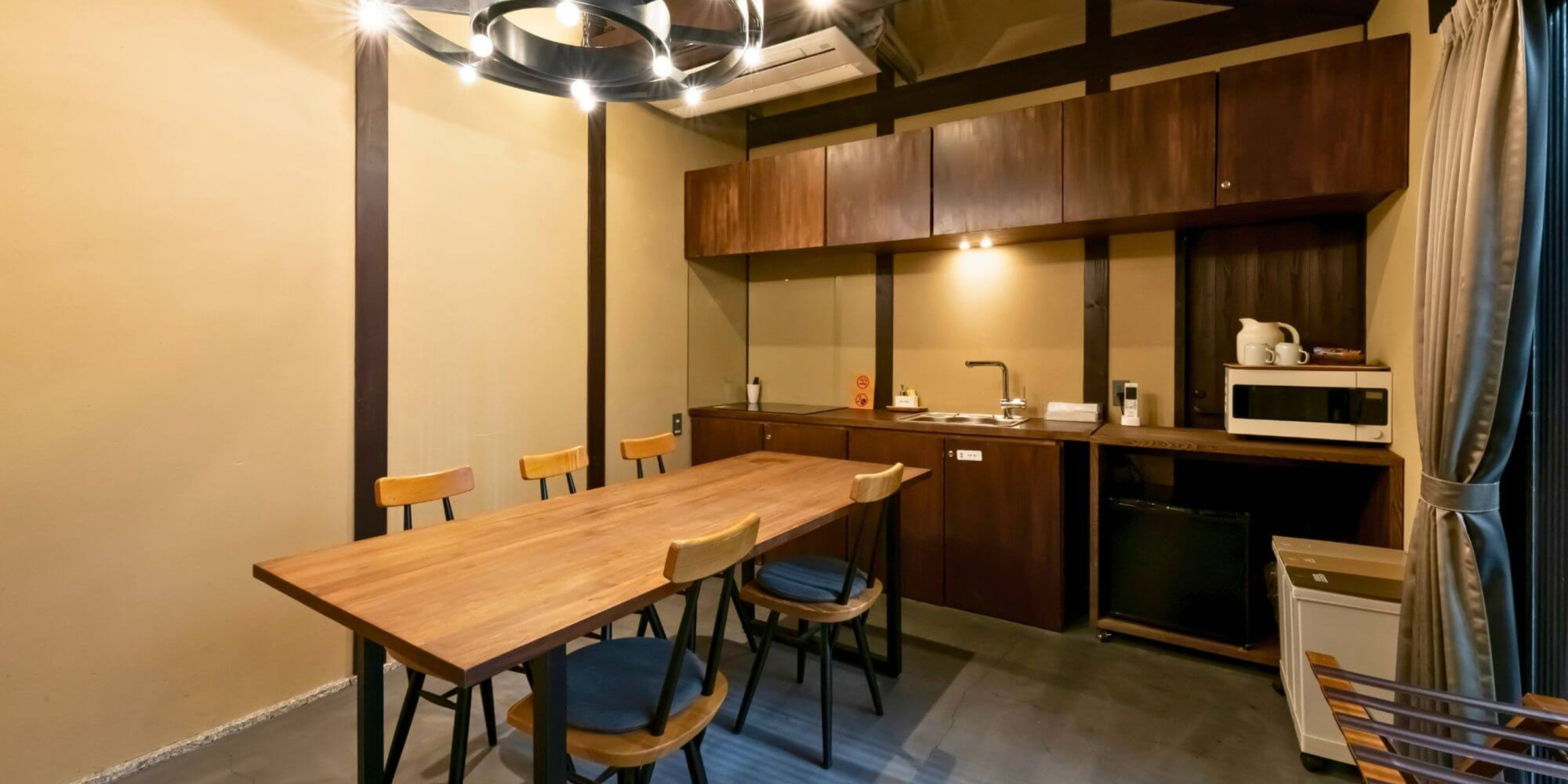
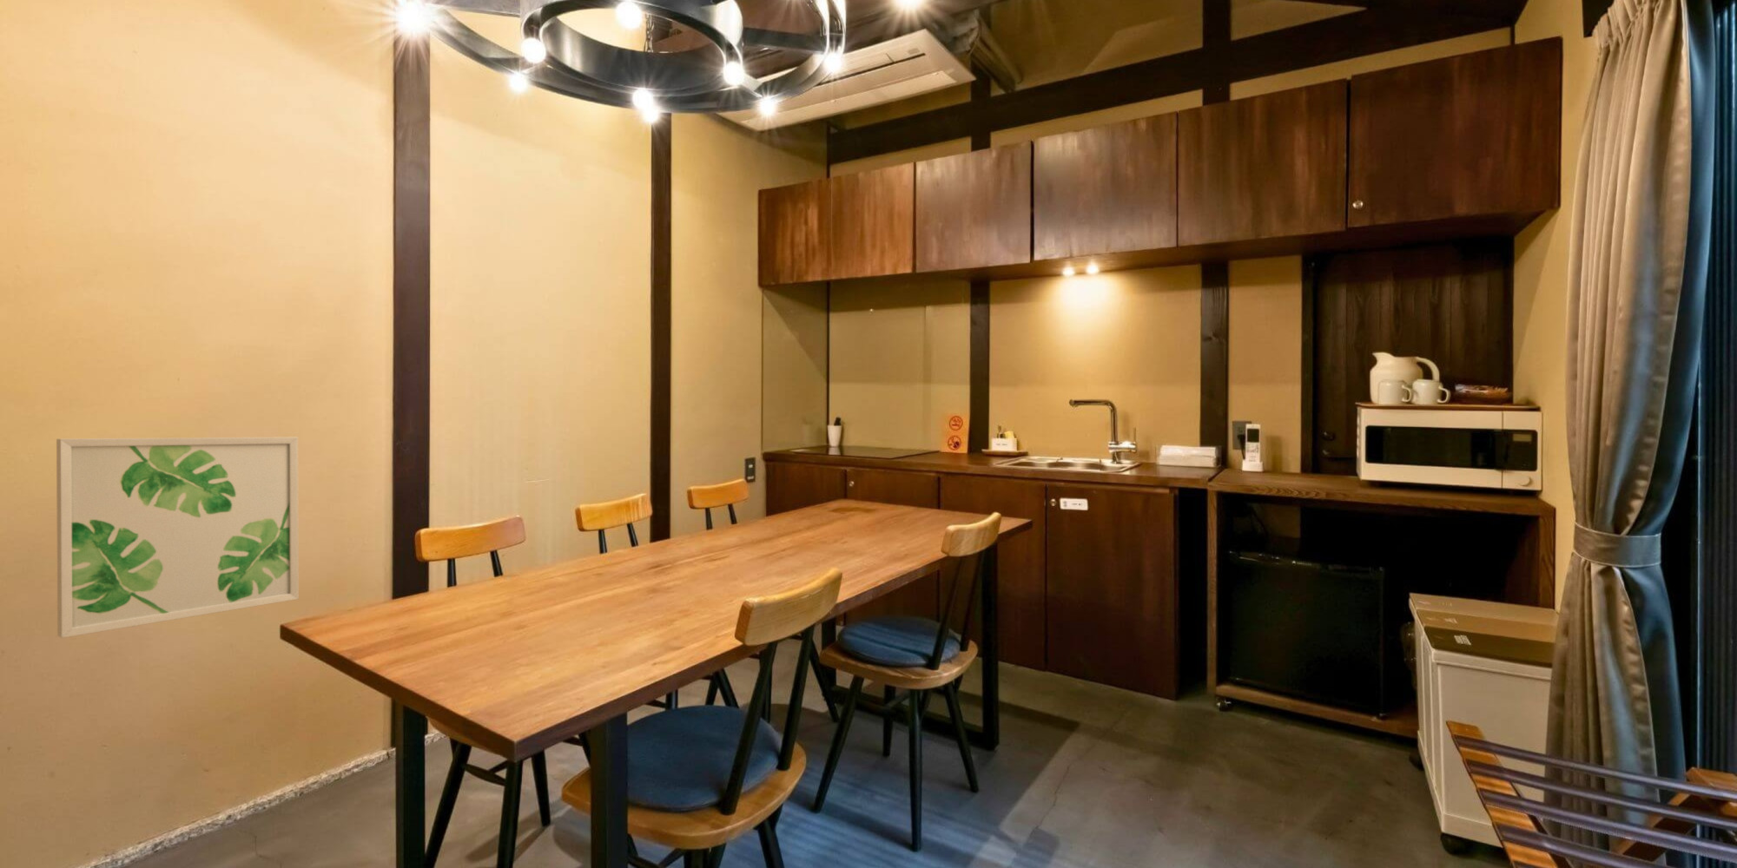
+ wall art (189, 527)
